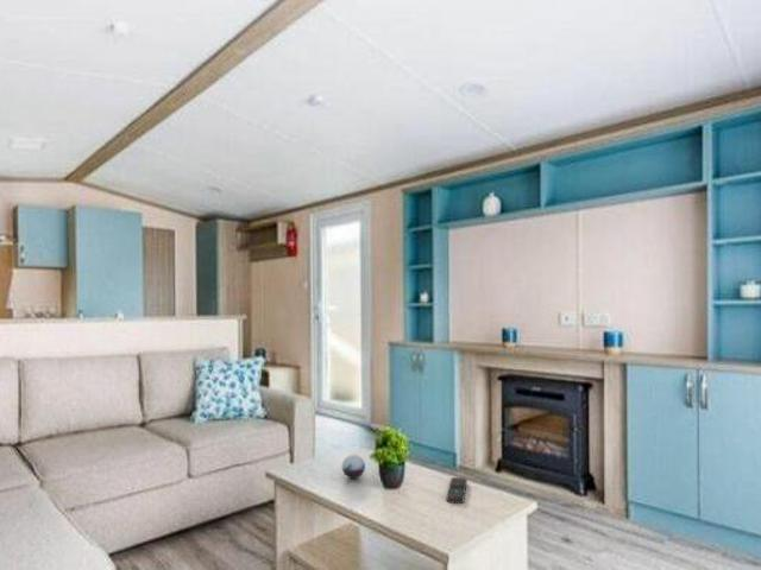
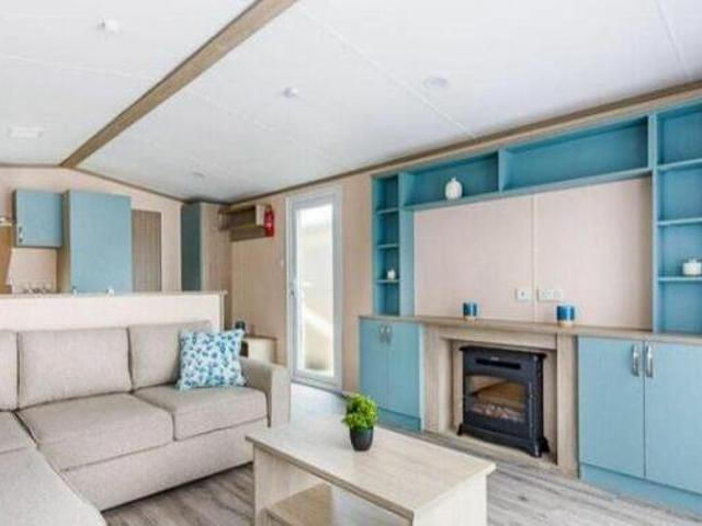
- decorative orb (353, 466)
- remote control (457, 489)
